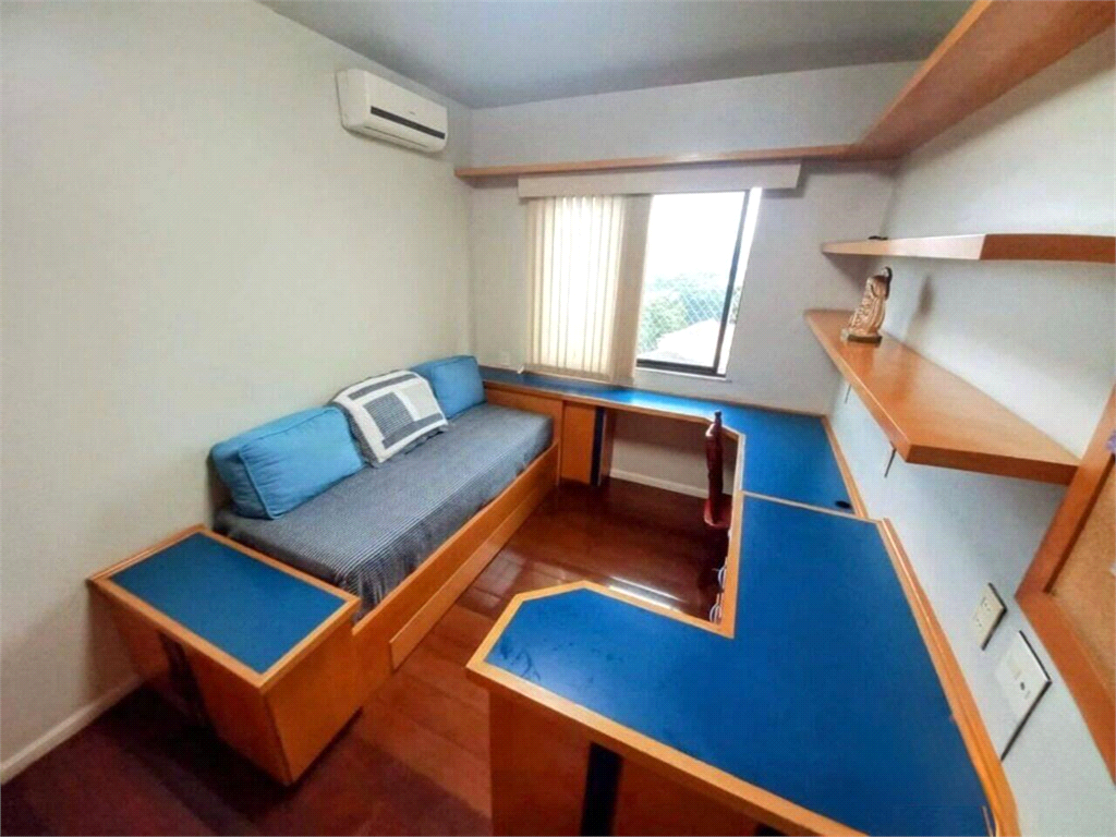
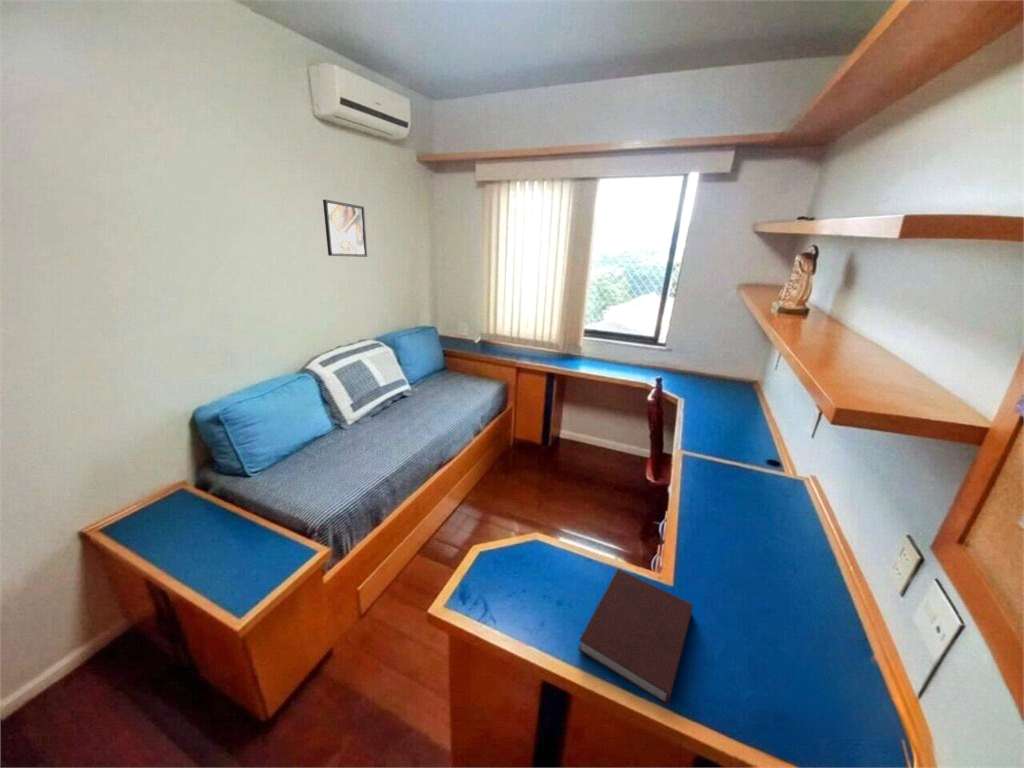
+ notebook (638, 626)
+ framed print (346, 230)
